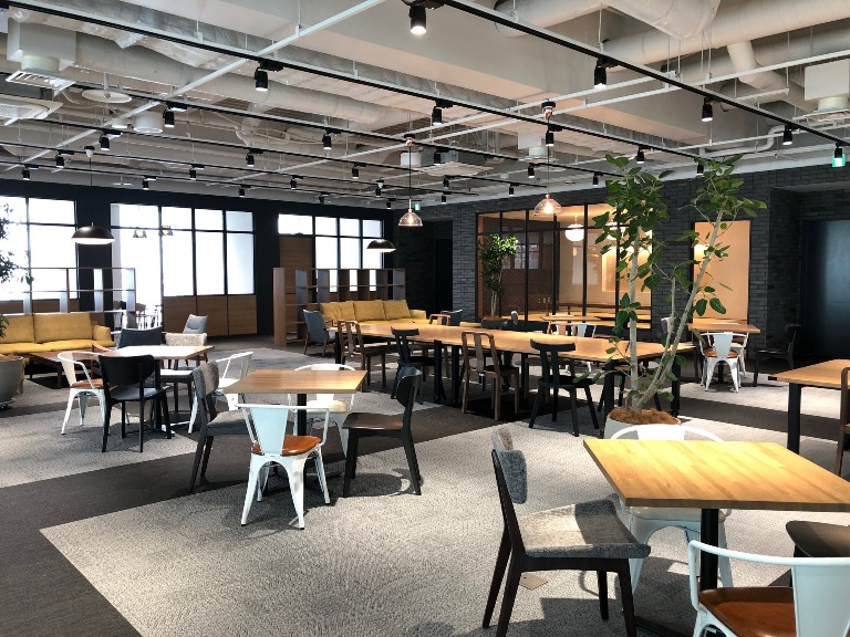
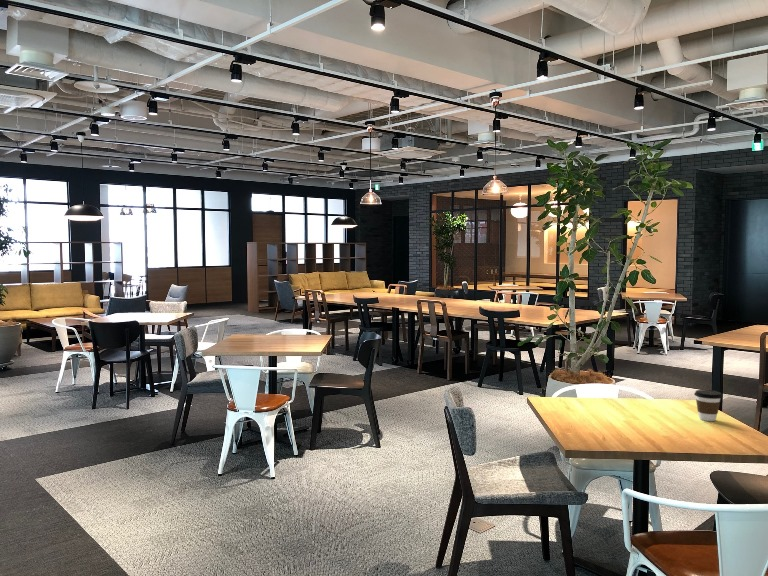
+ coffee cup (707, 405)
